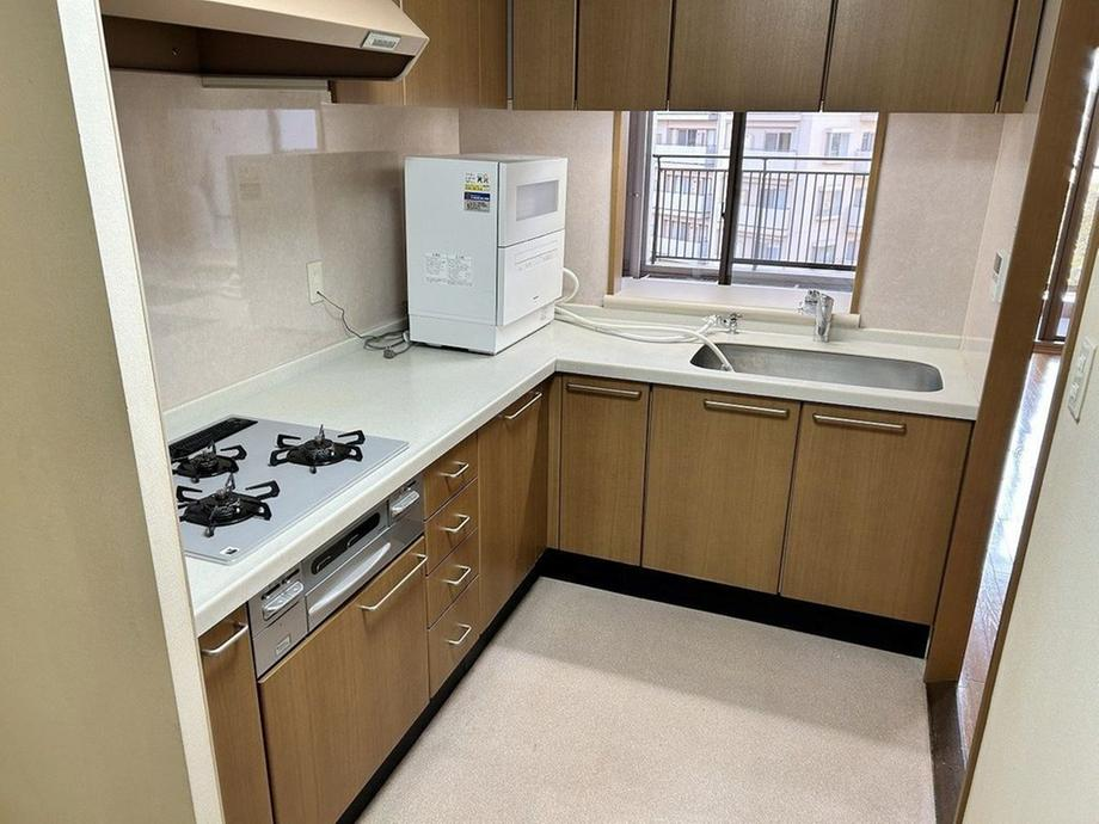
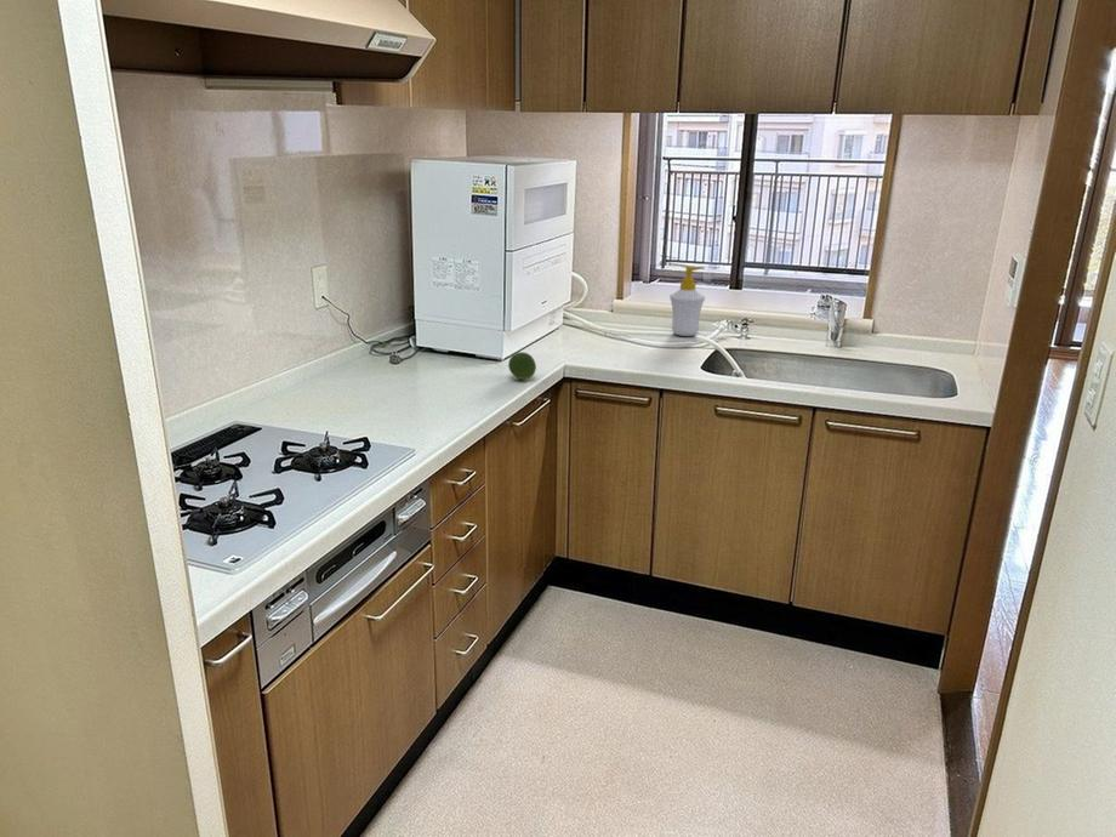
+ soap bottle (687, 300)
+ fruit (522, 365)
